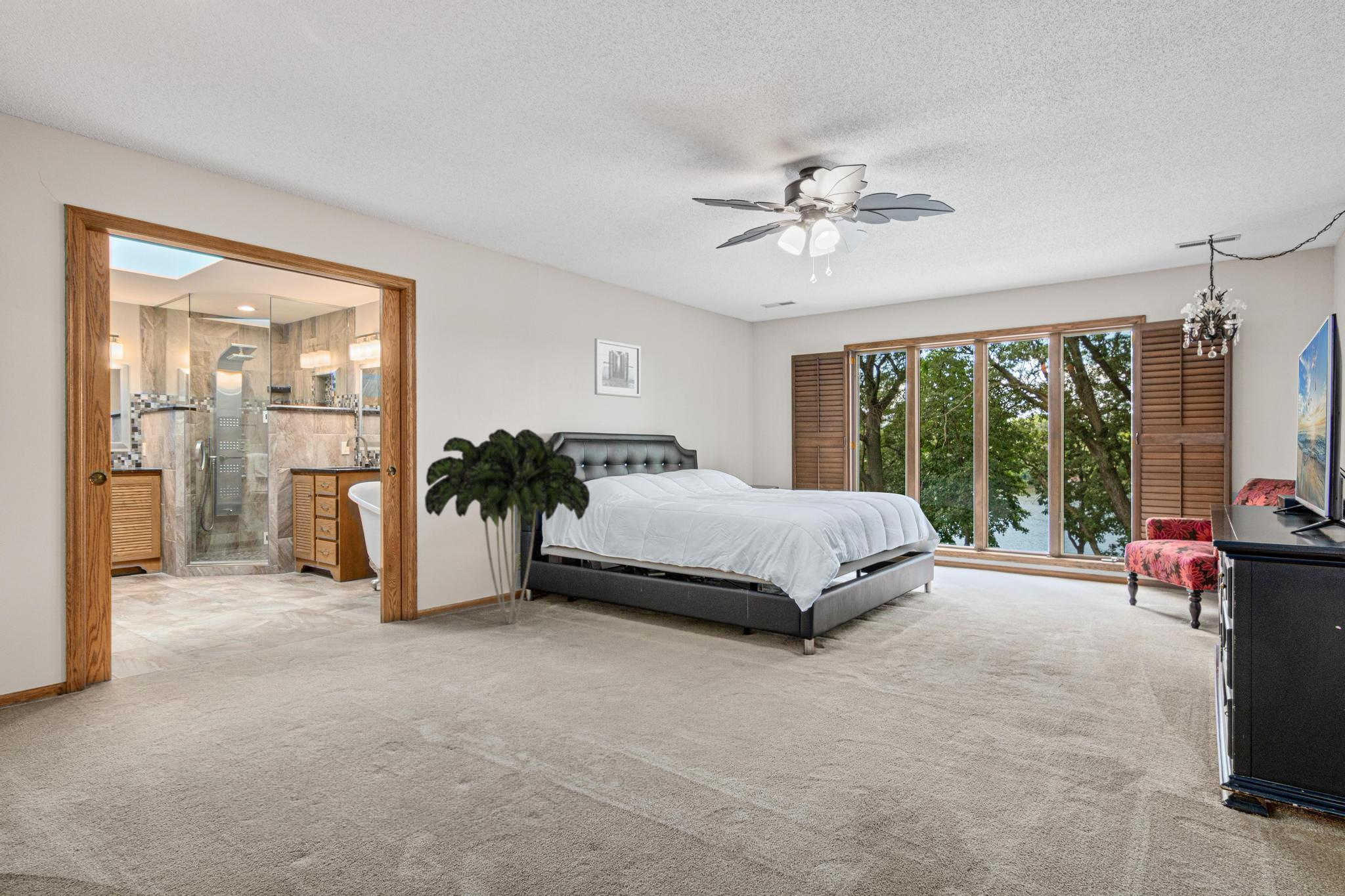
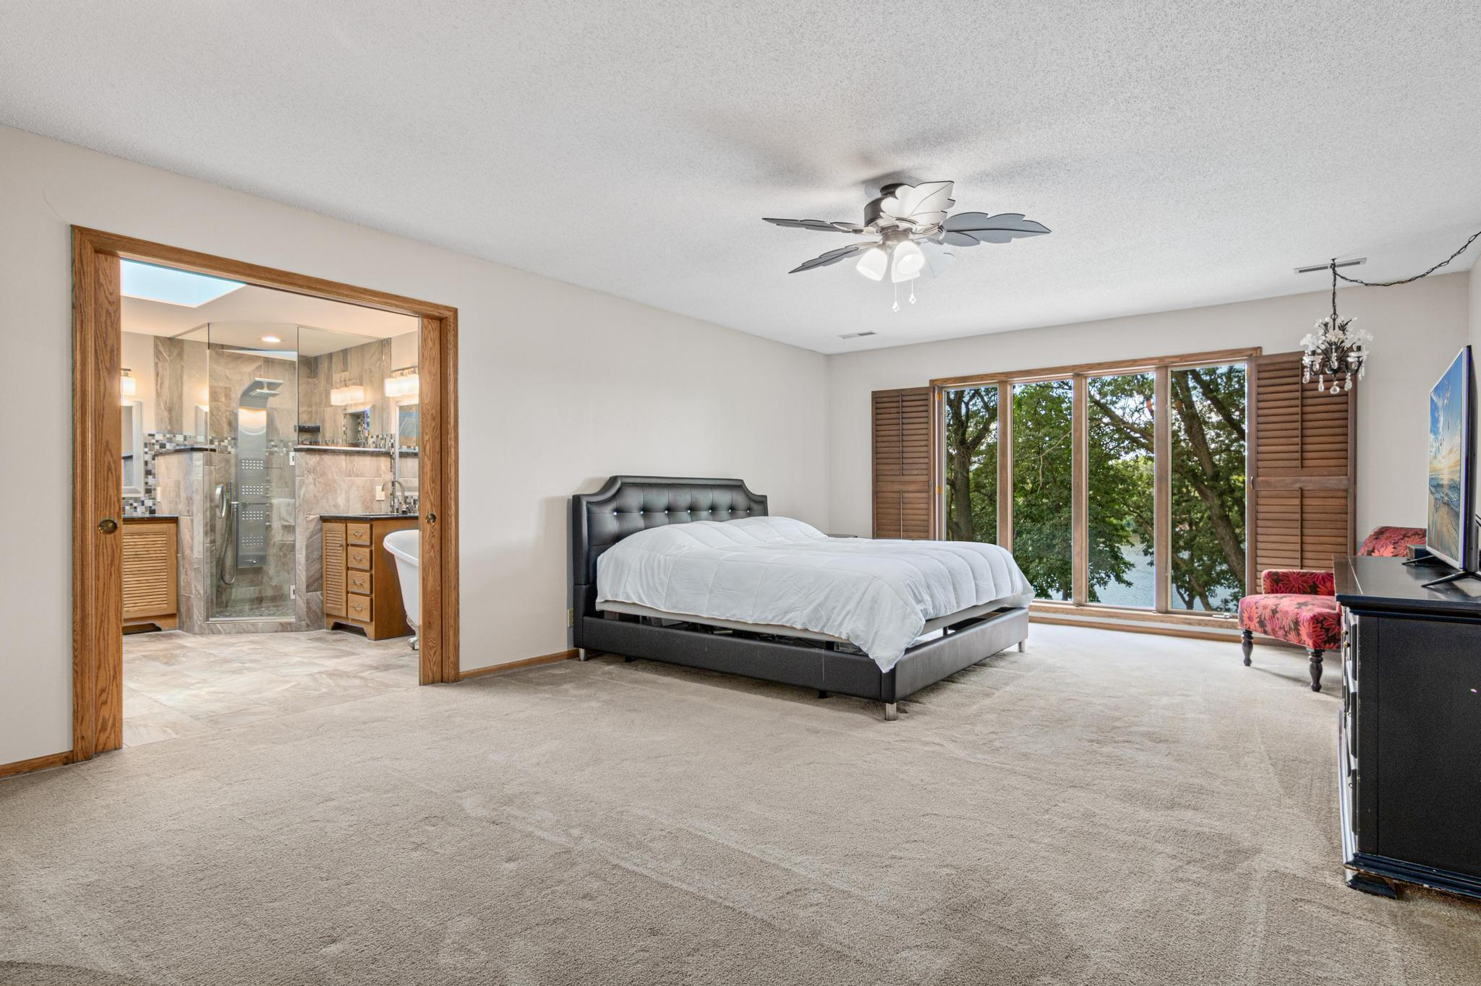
- indoor plant (511, 526)
- wall art (619, 369)
